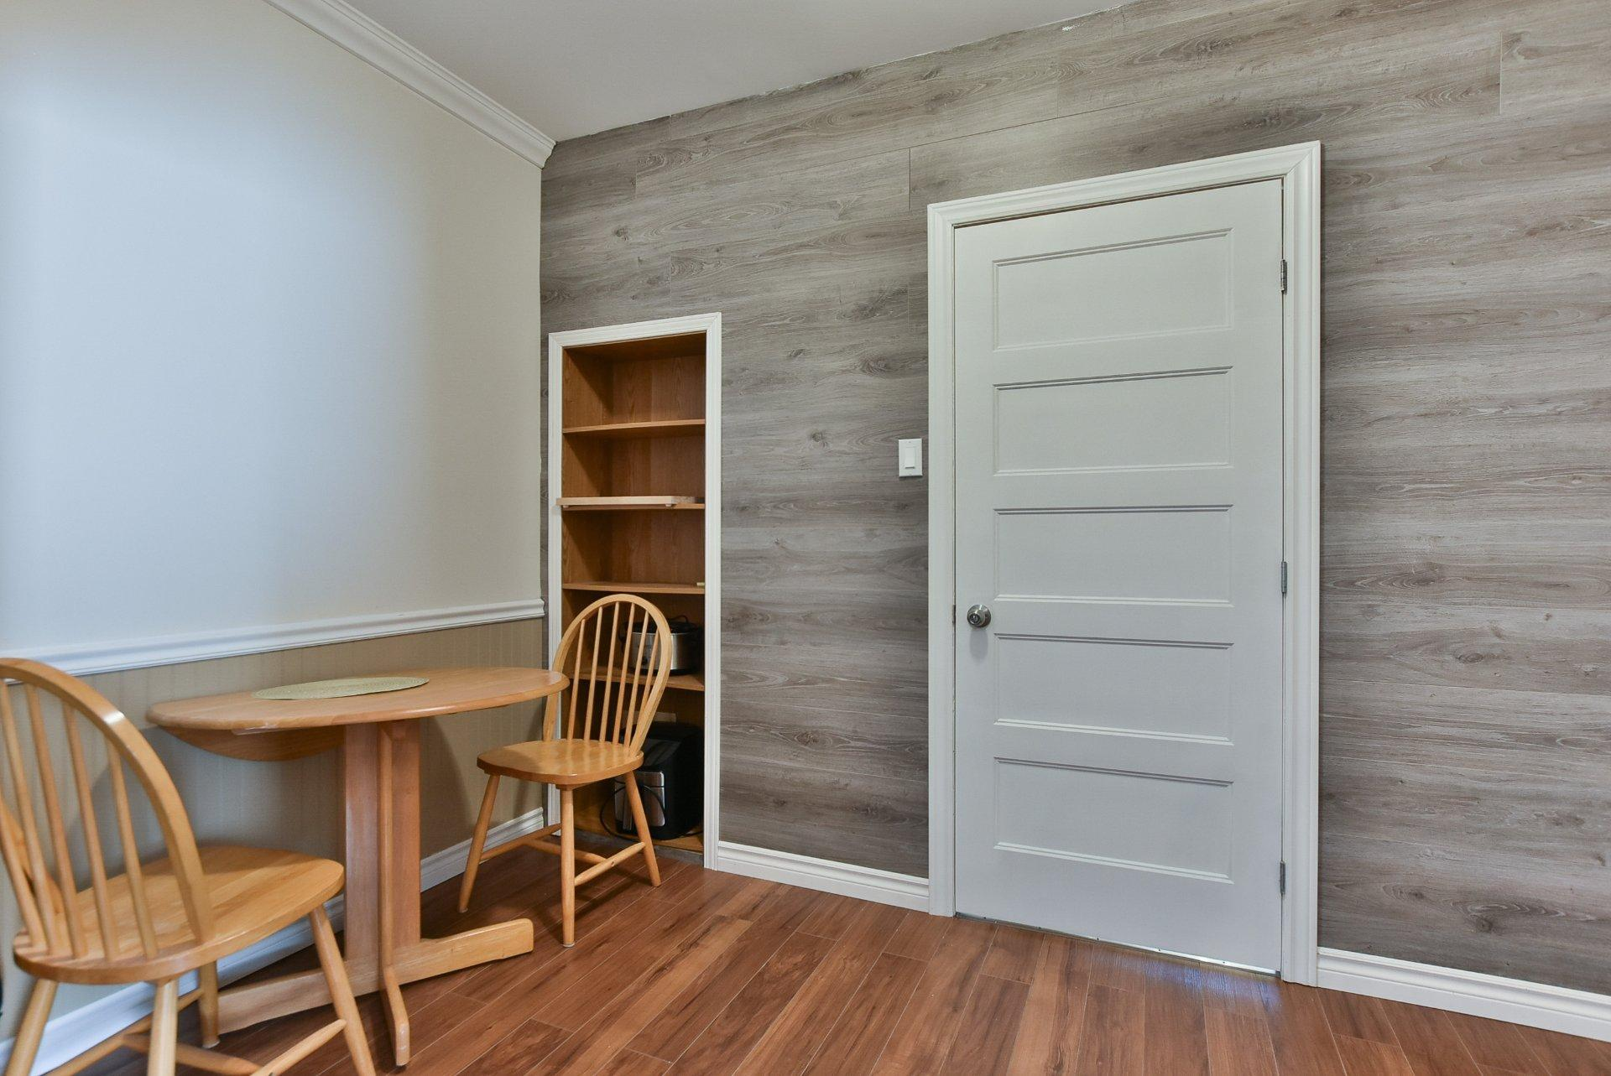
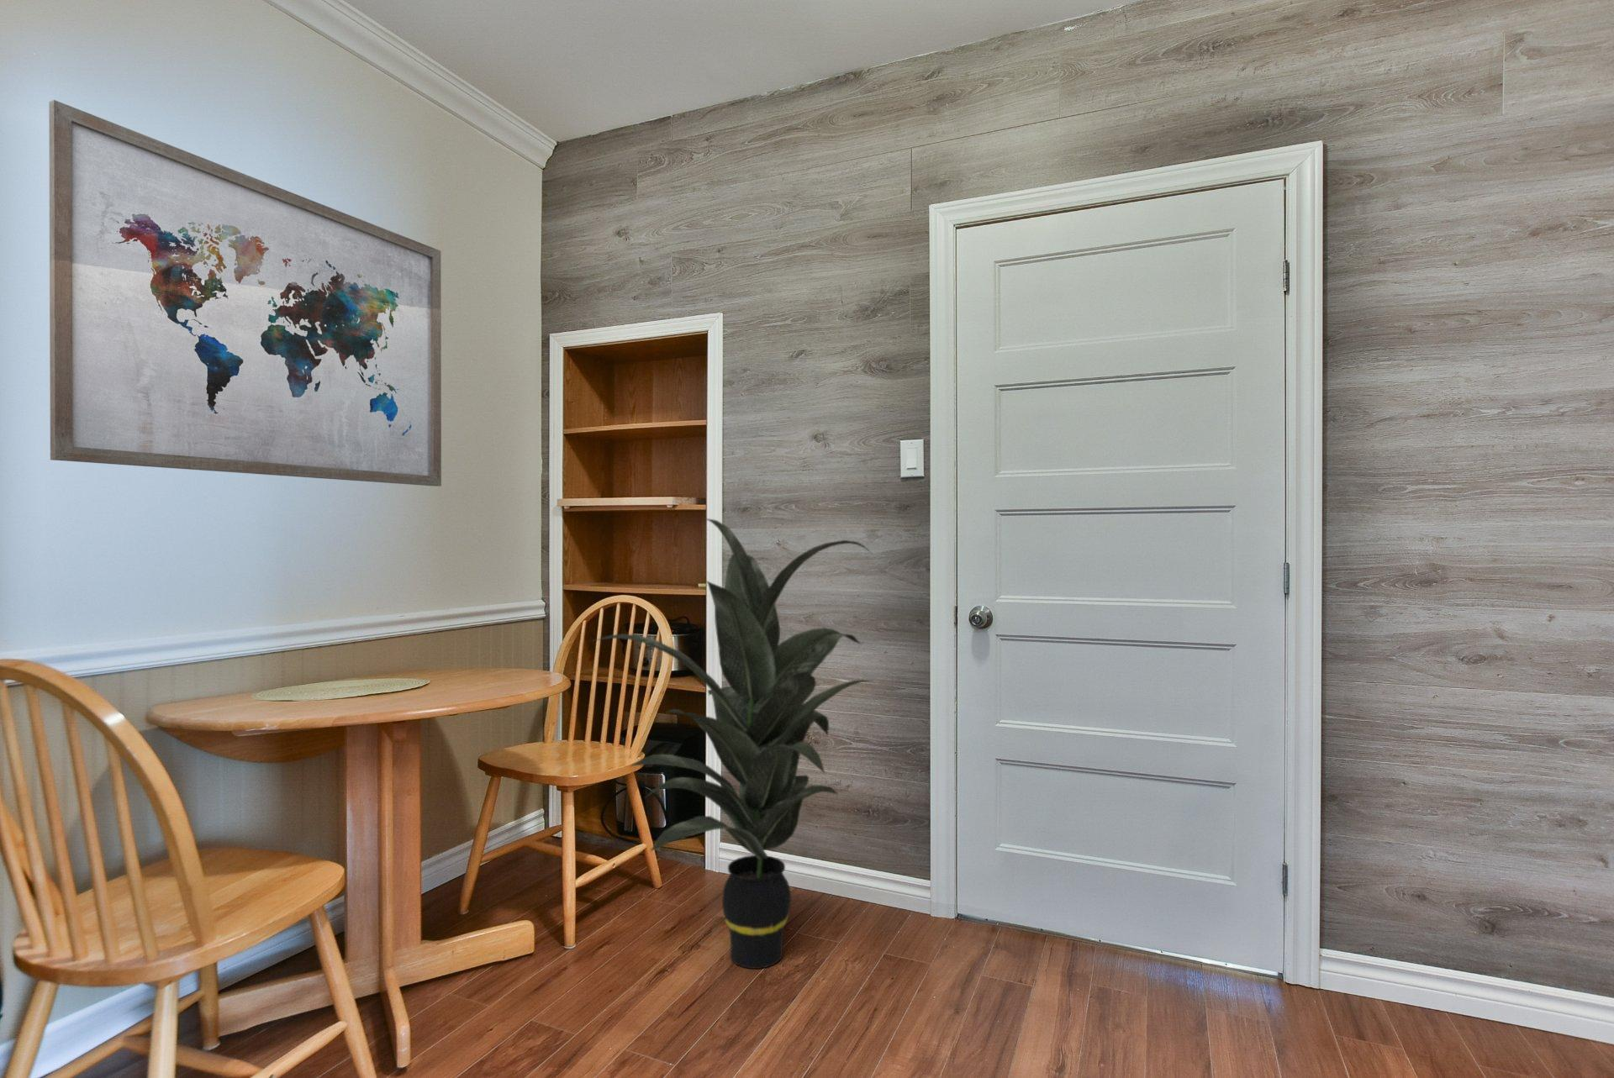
+ wall art (285, 333)
+ indoor plant (749, 733)
